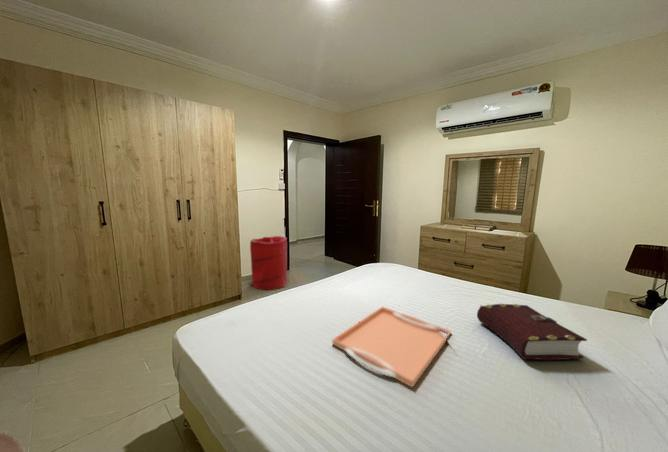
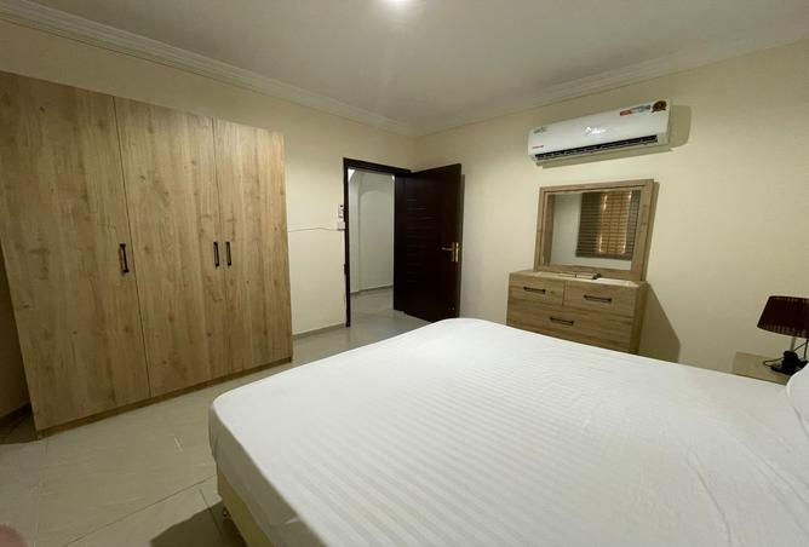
- book (524, 328)
- serving tray (393, 337)
- laundry hamper (269, 260)
